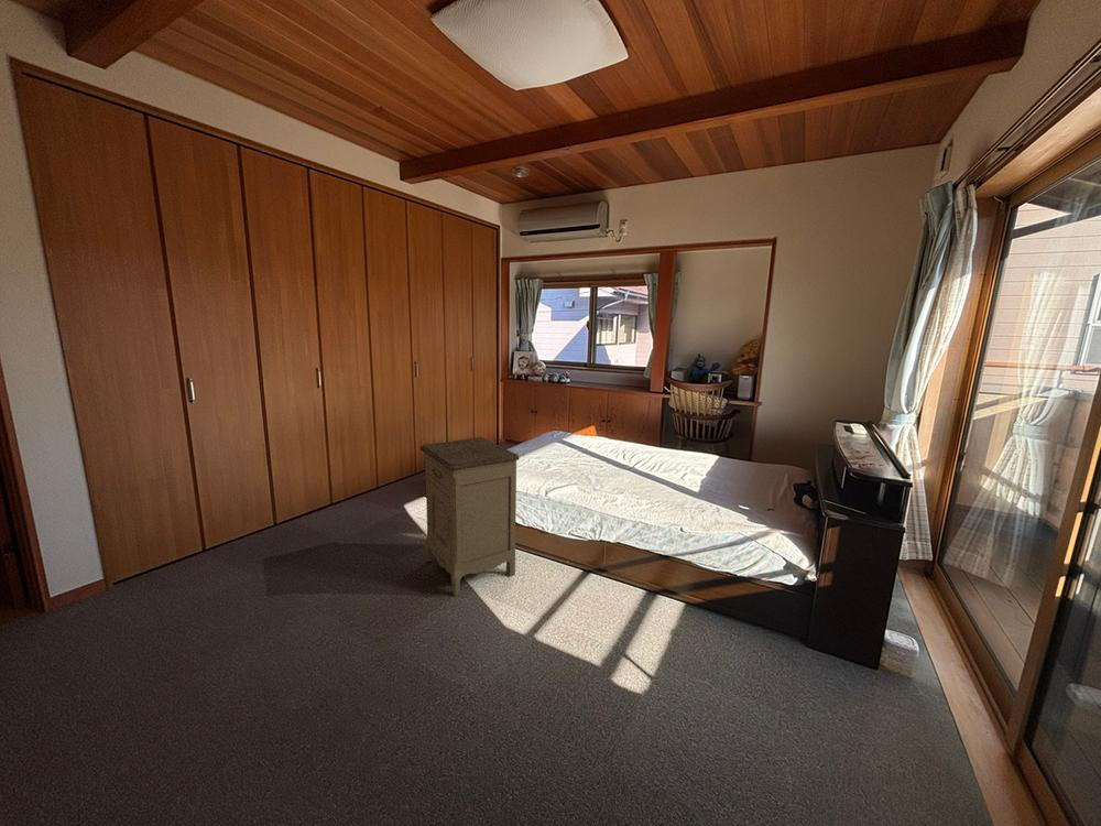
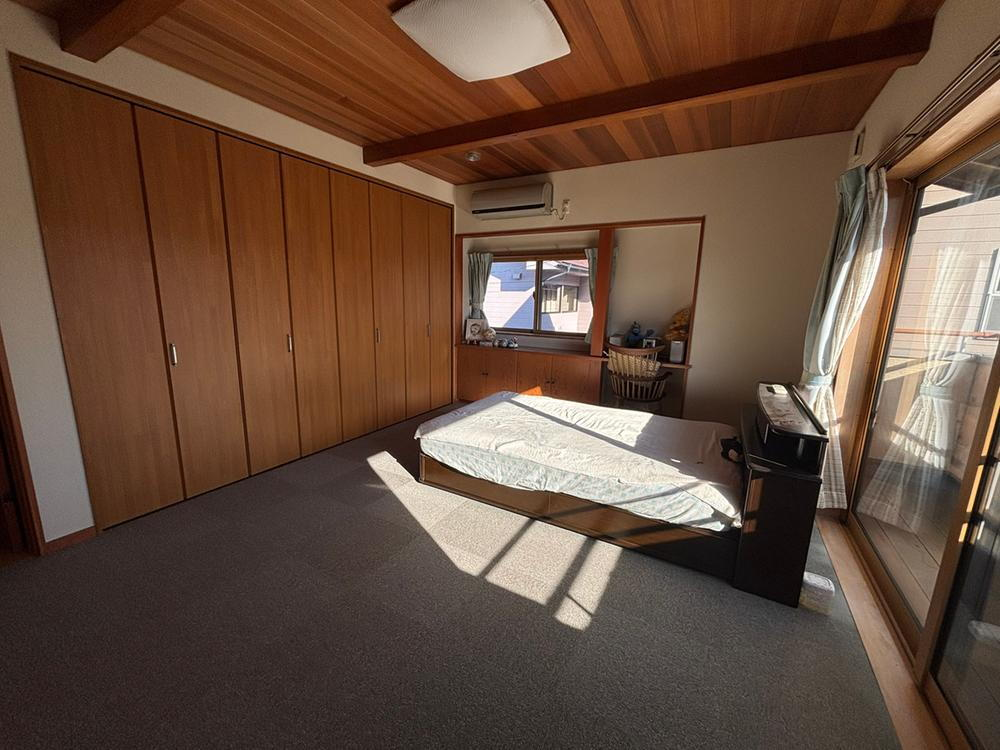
- nightstand (462, 511)
